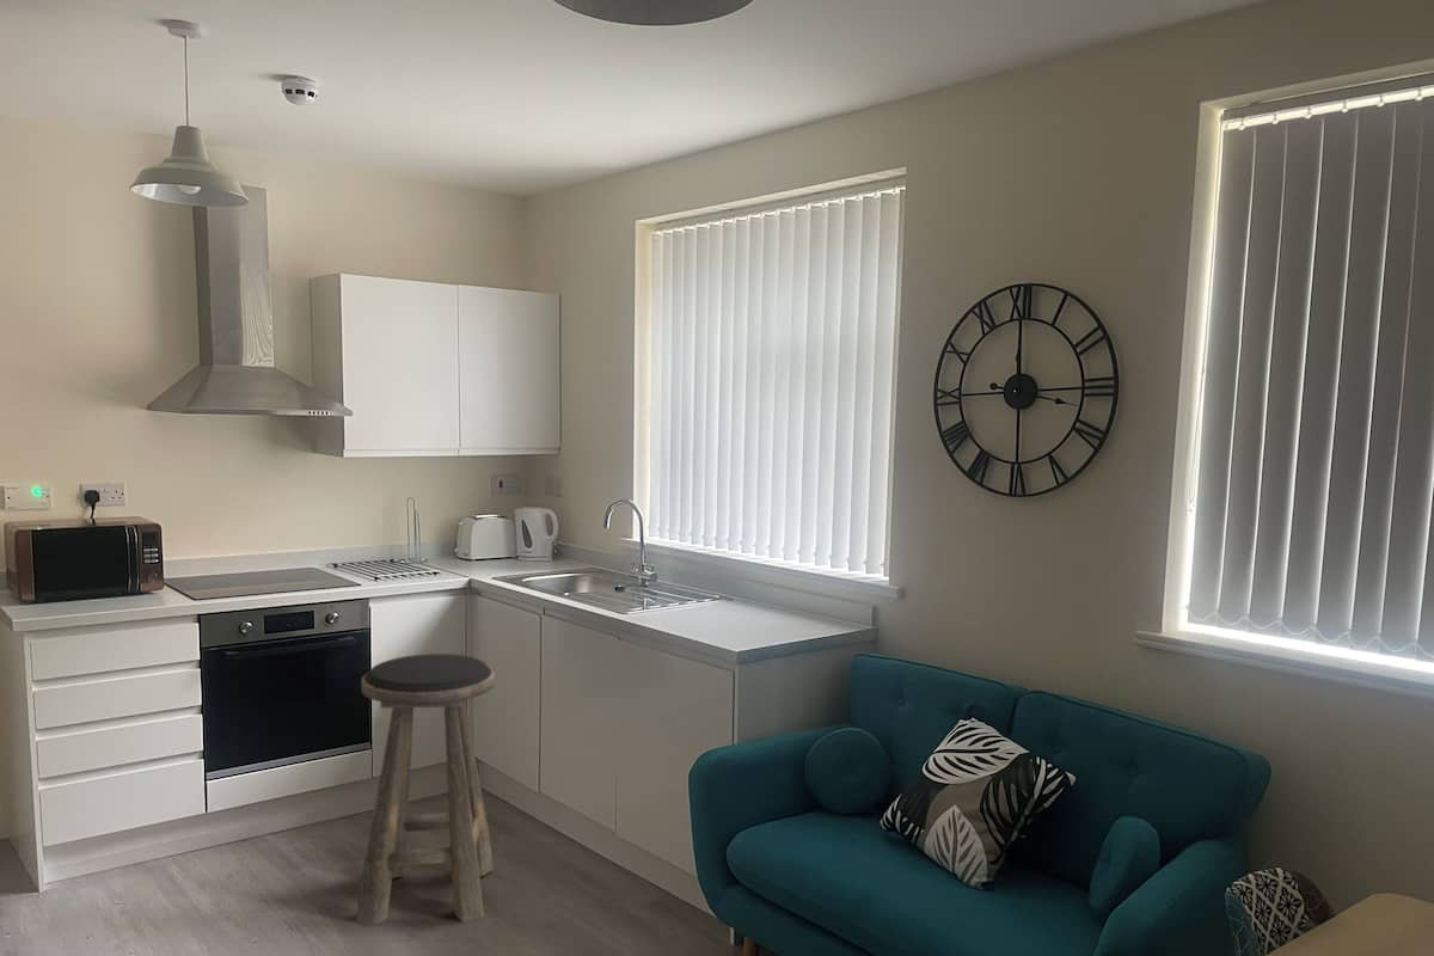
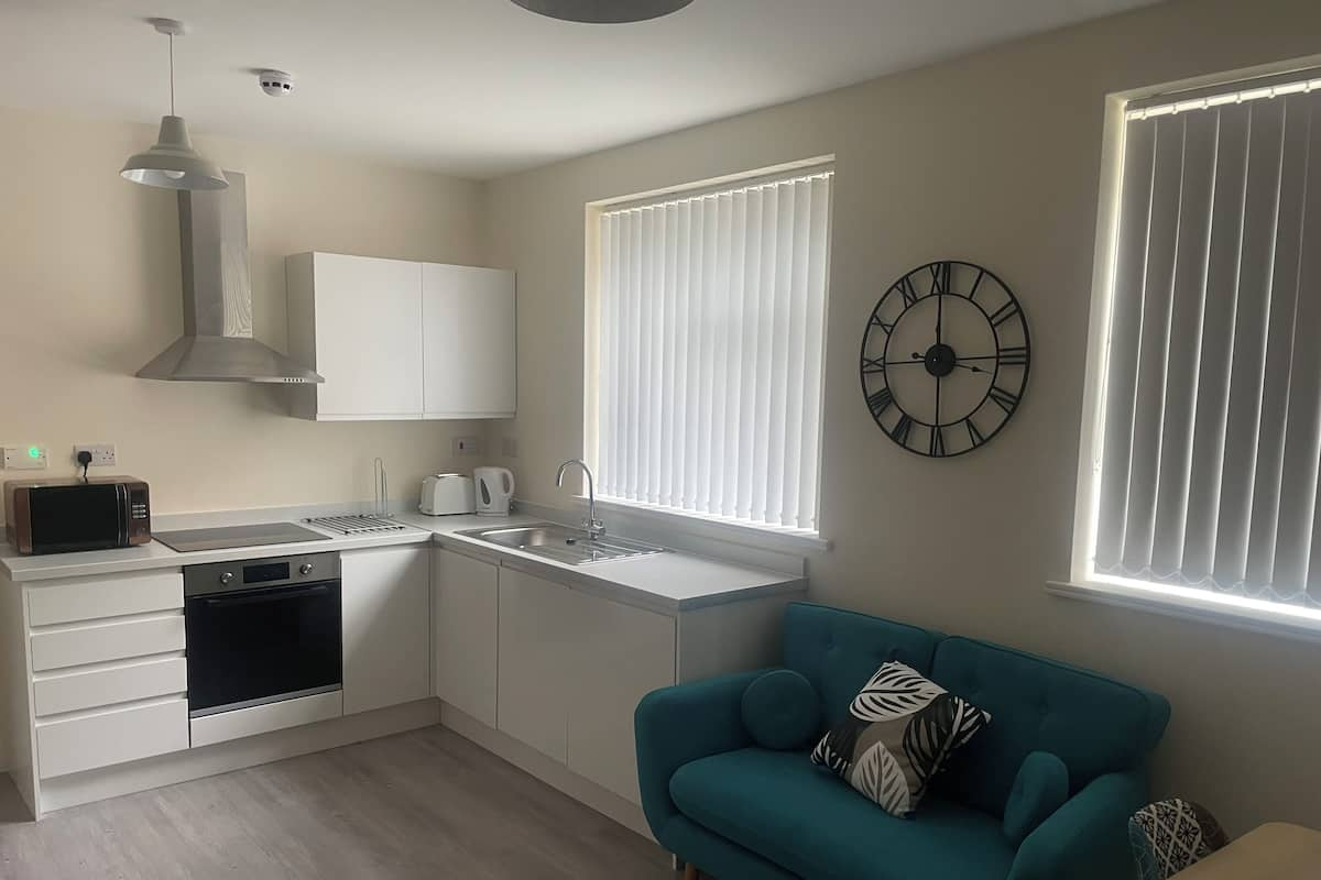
- stool (447, 778)
